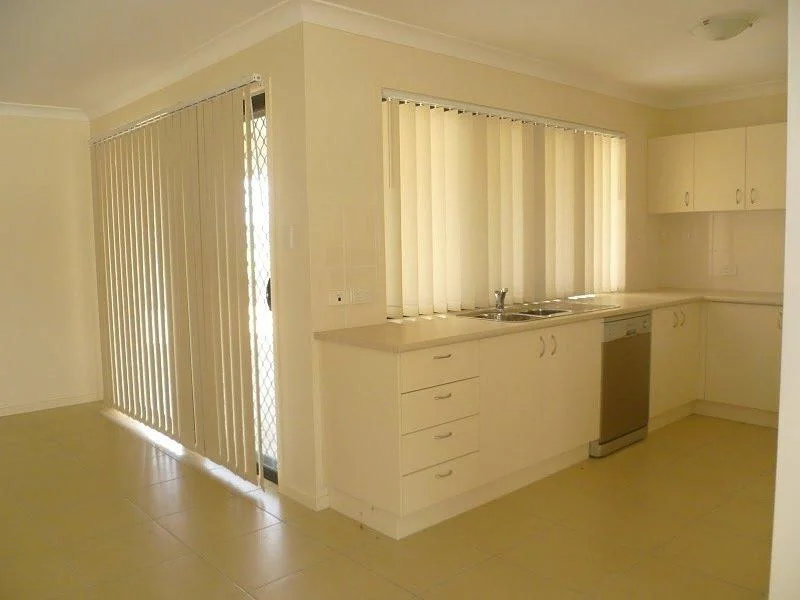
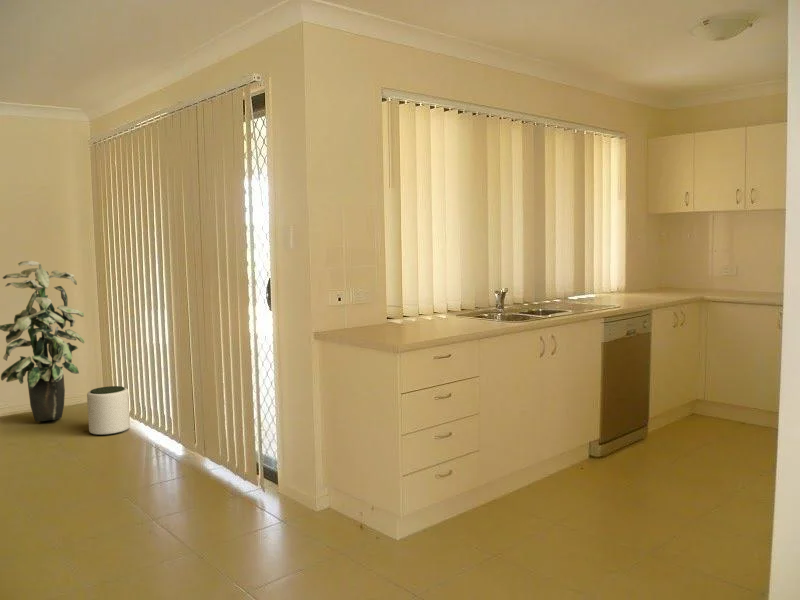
+ indoor plant (40, 340)
+ plant pot (108, 410)
